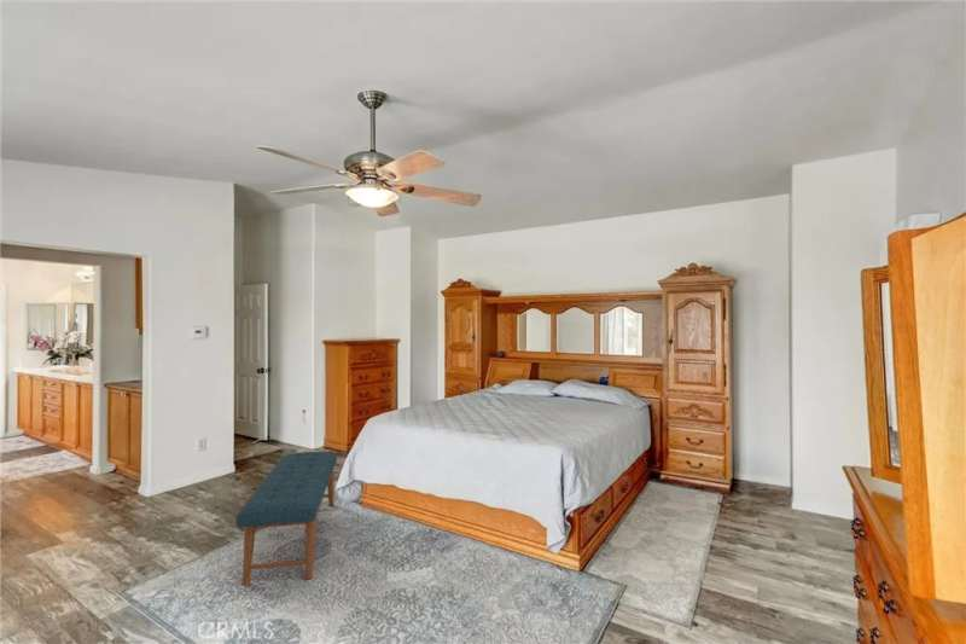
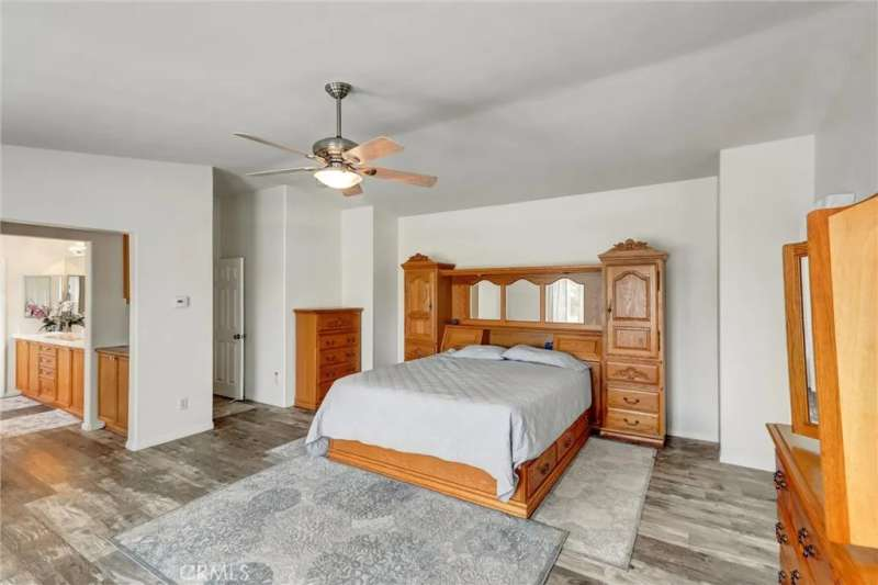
- bench (296, 504)
